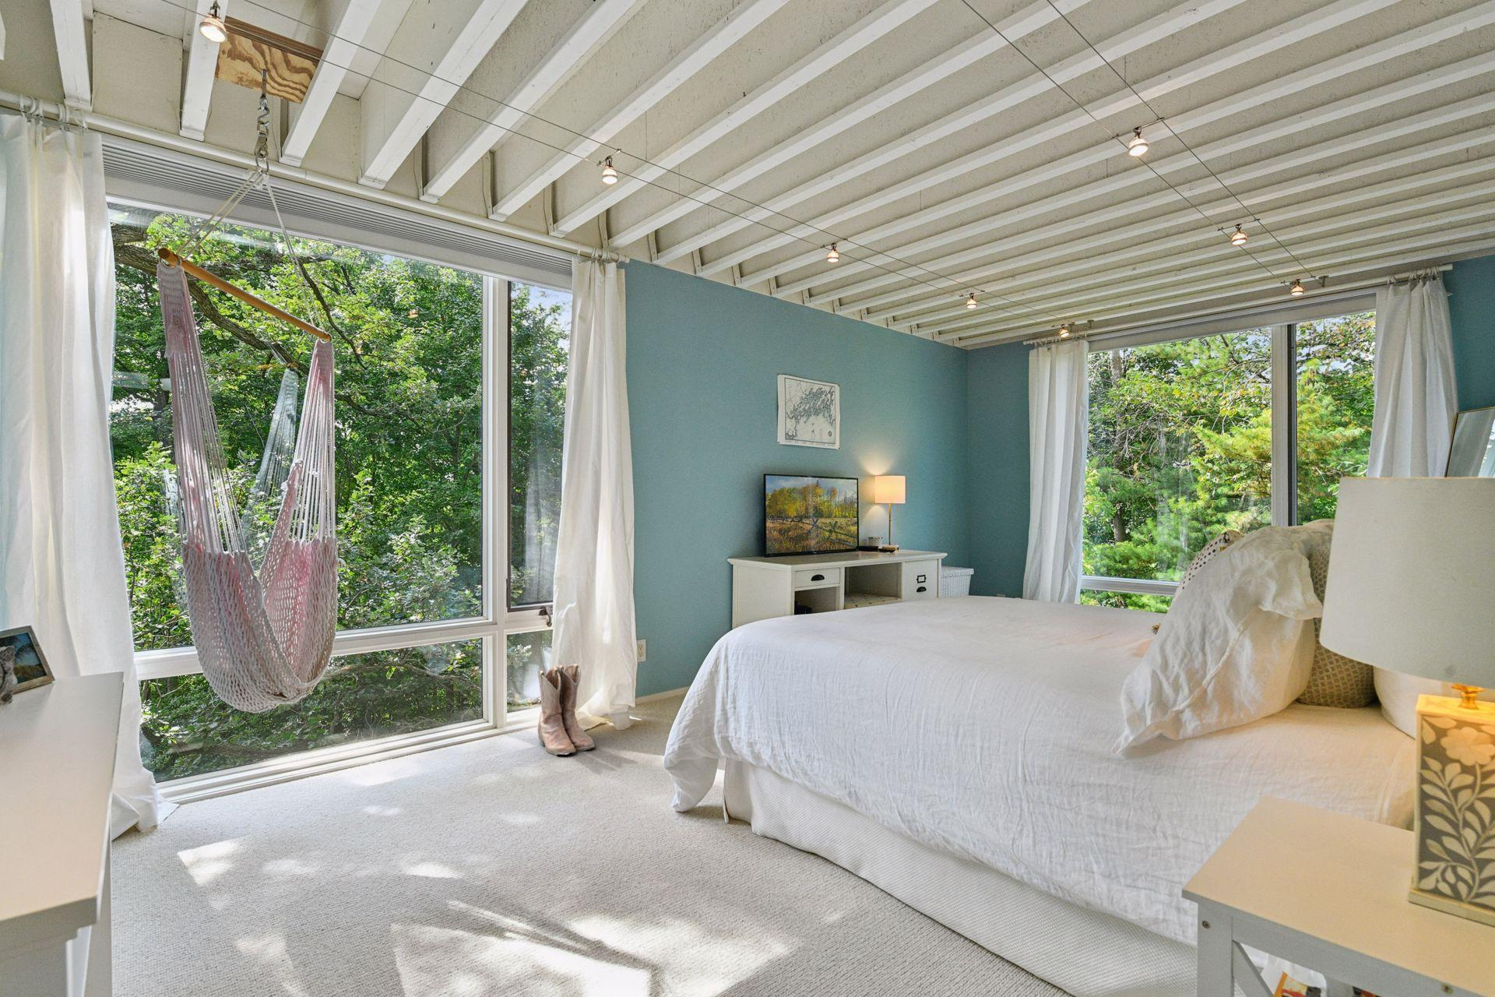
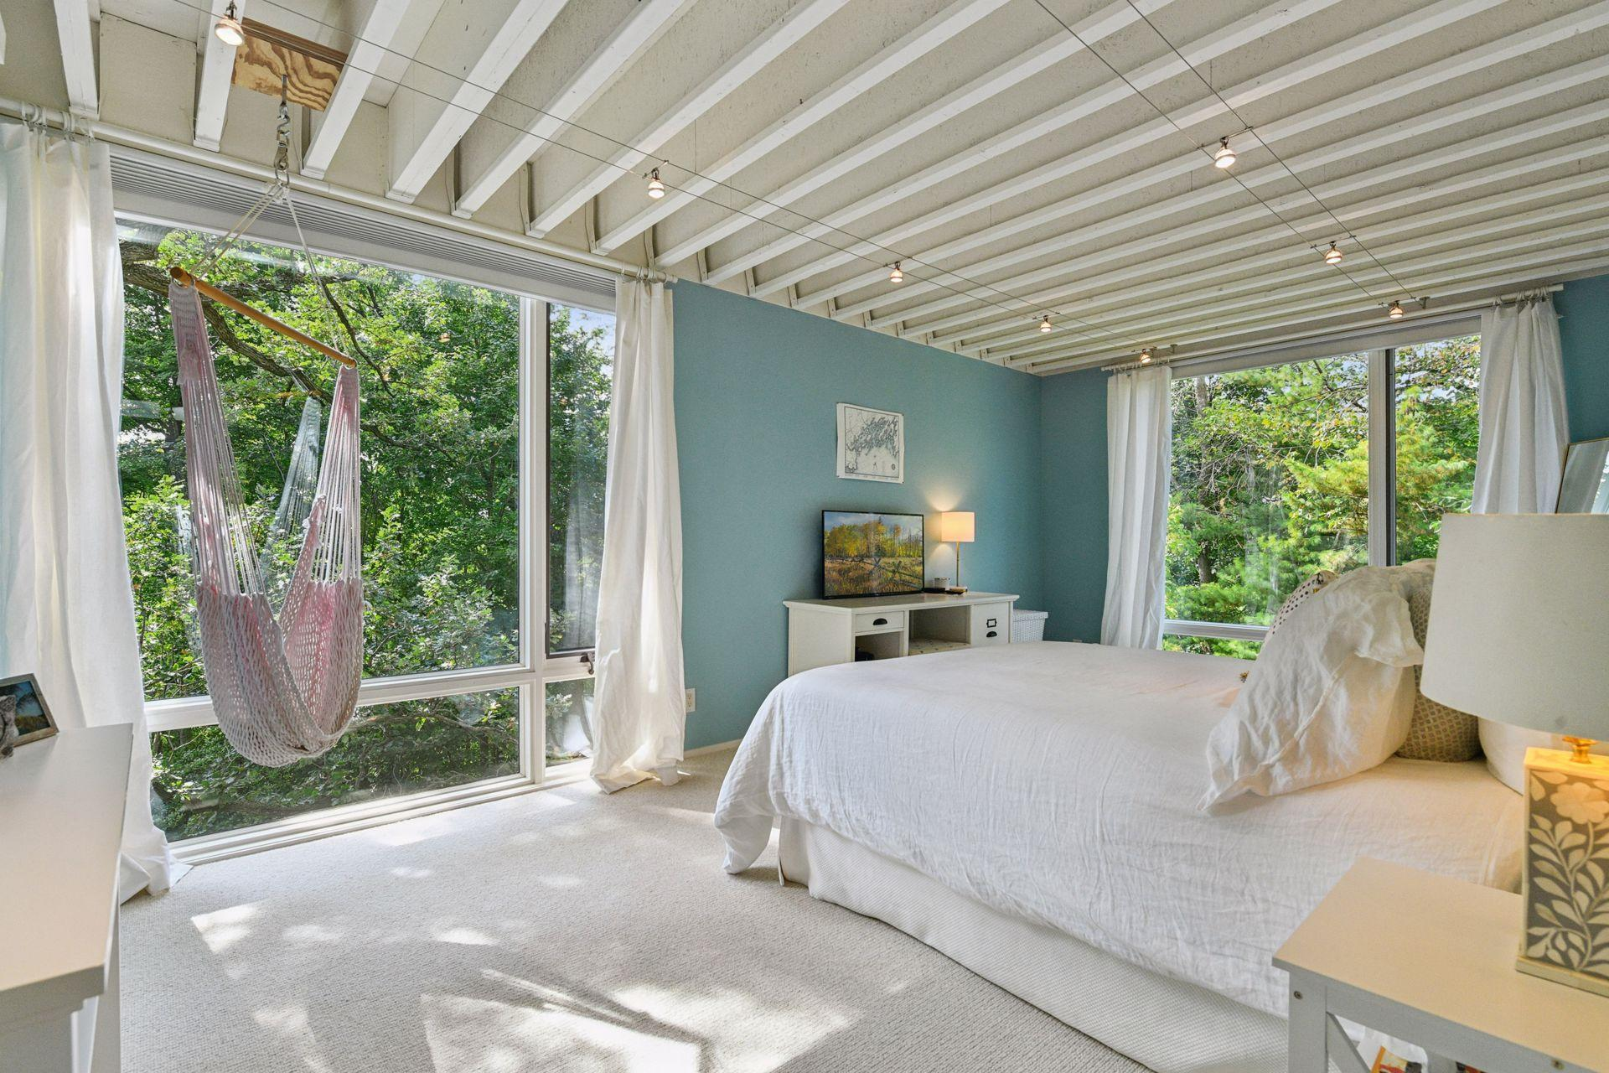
- boots (565, 705)
